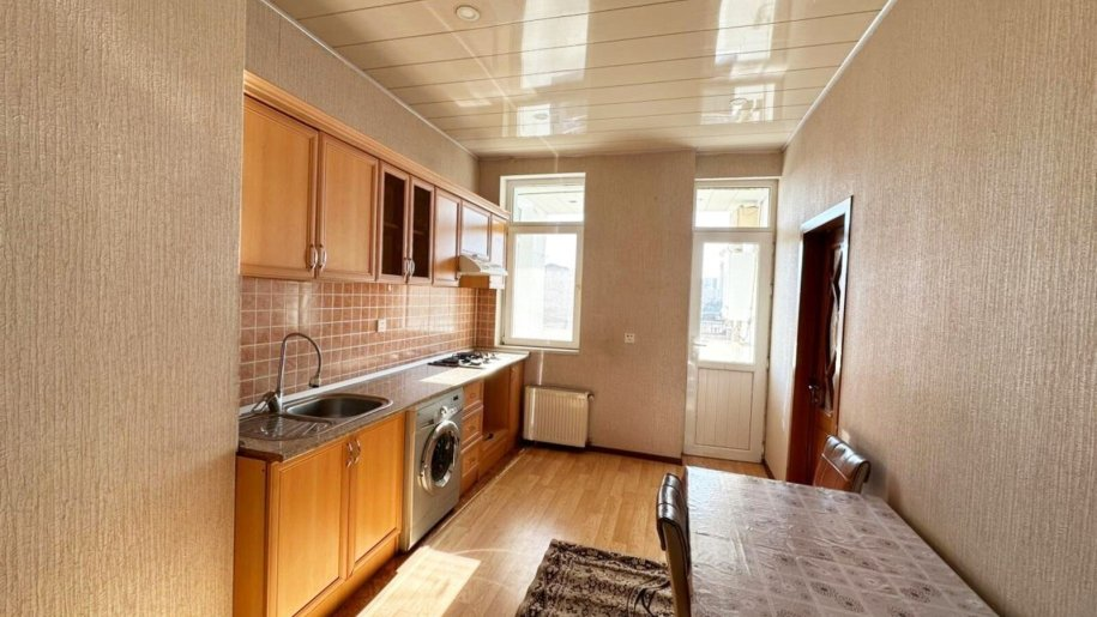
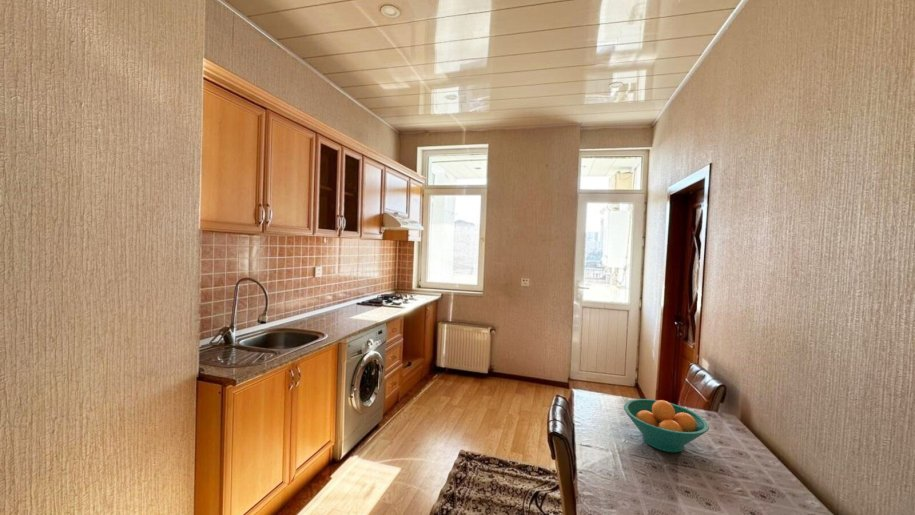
+ fruit bowl (663, 422)
